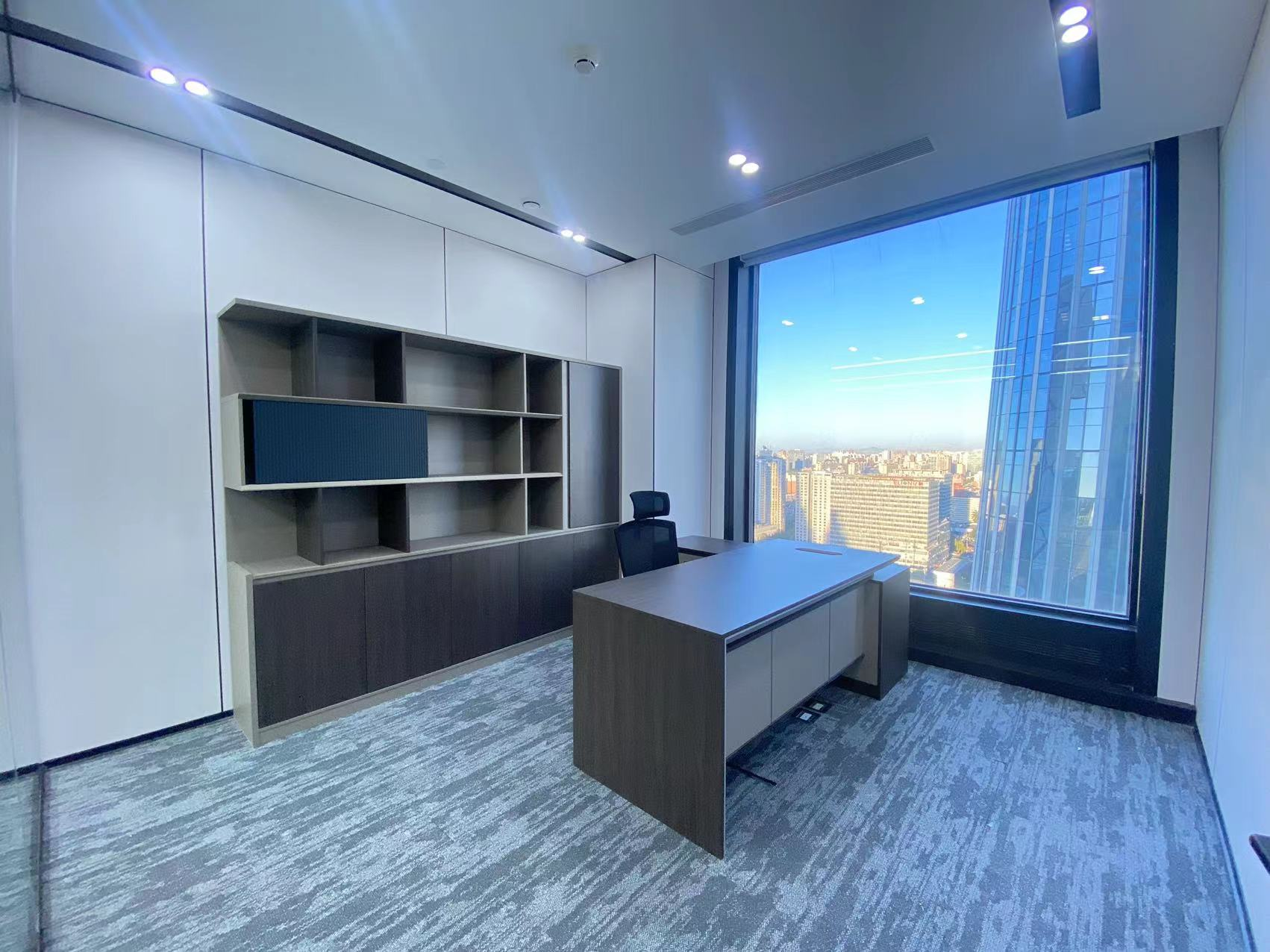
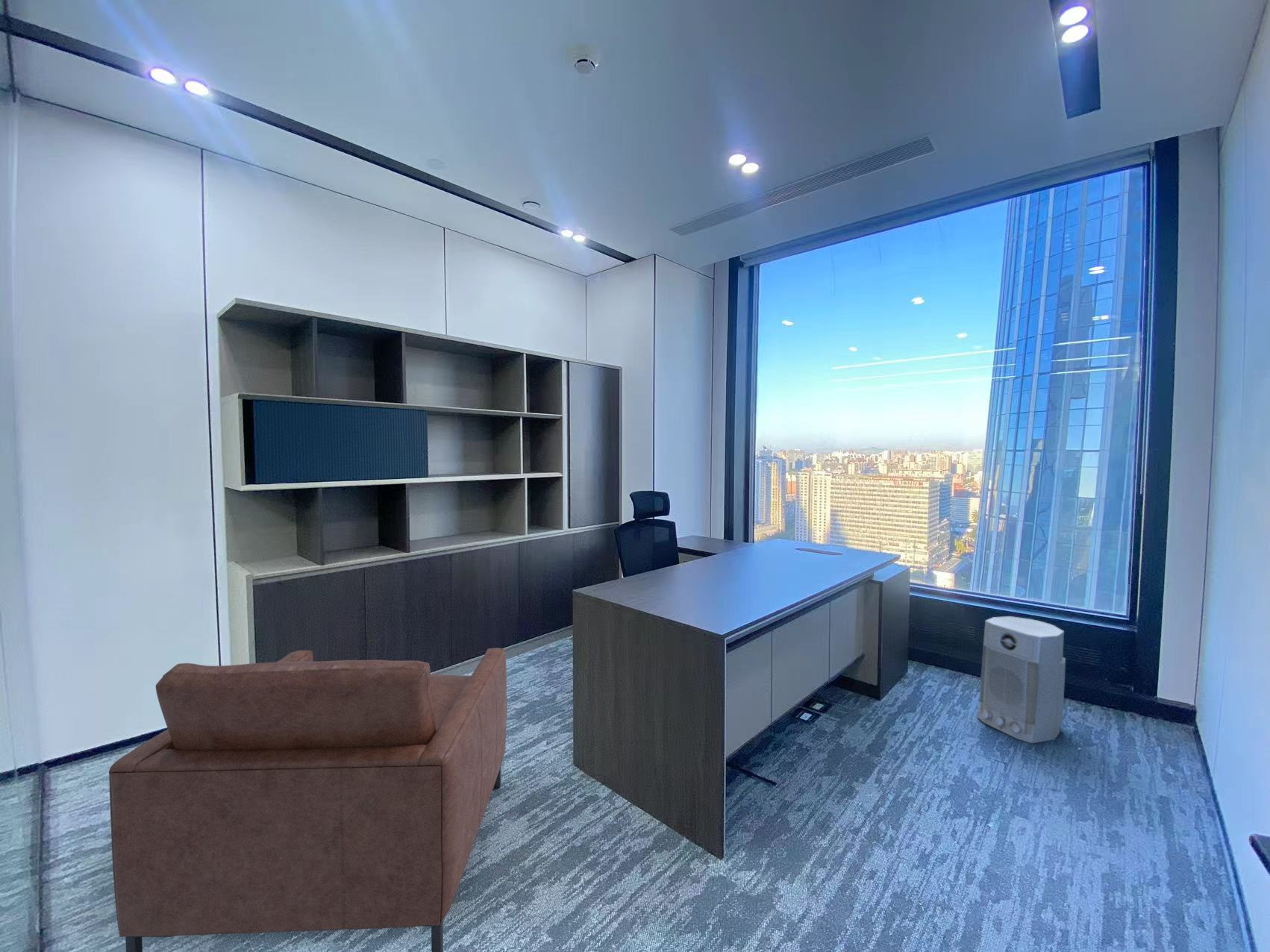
+ chair (355, 742)
+ air purifier (1023, 674)
